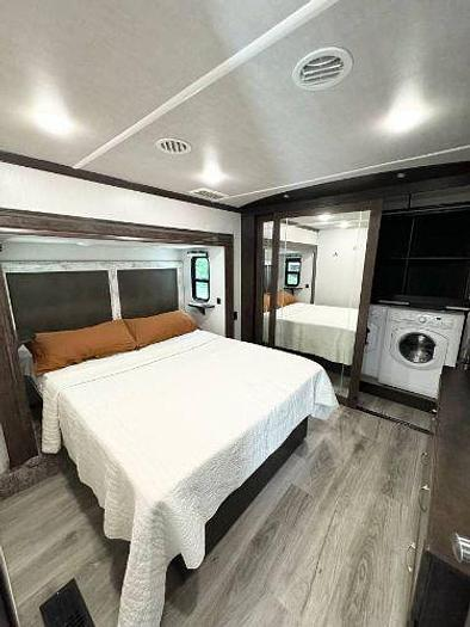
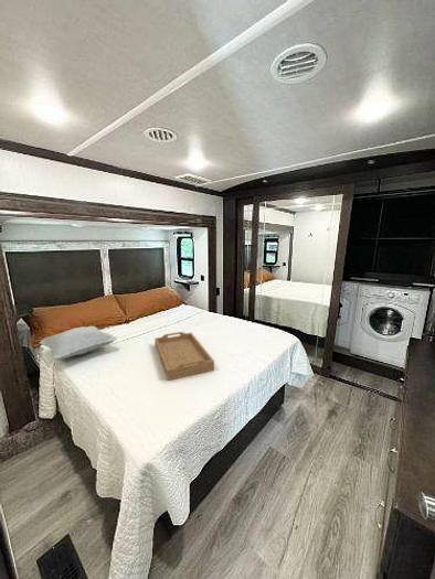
+ cushion (78, 340)
+ serving tray (181, 351)
